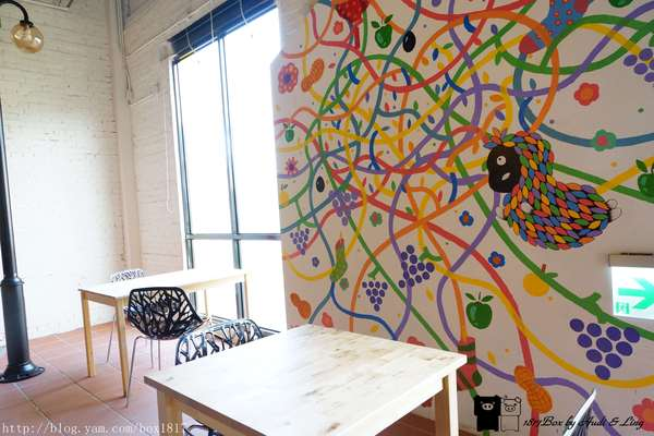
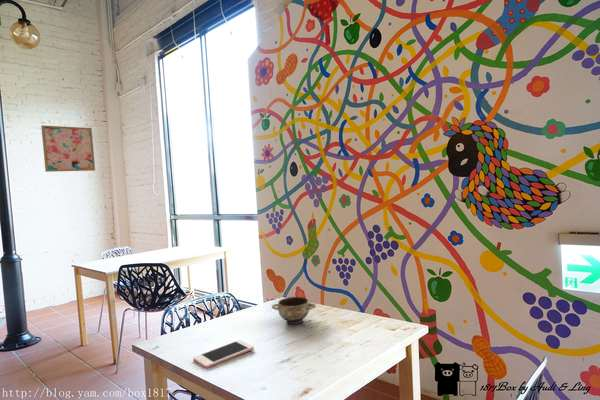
+ ceramic bowl (293, 311)
+ wall art (69, 149)
+ cell phone (224, 353)
